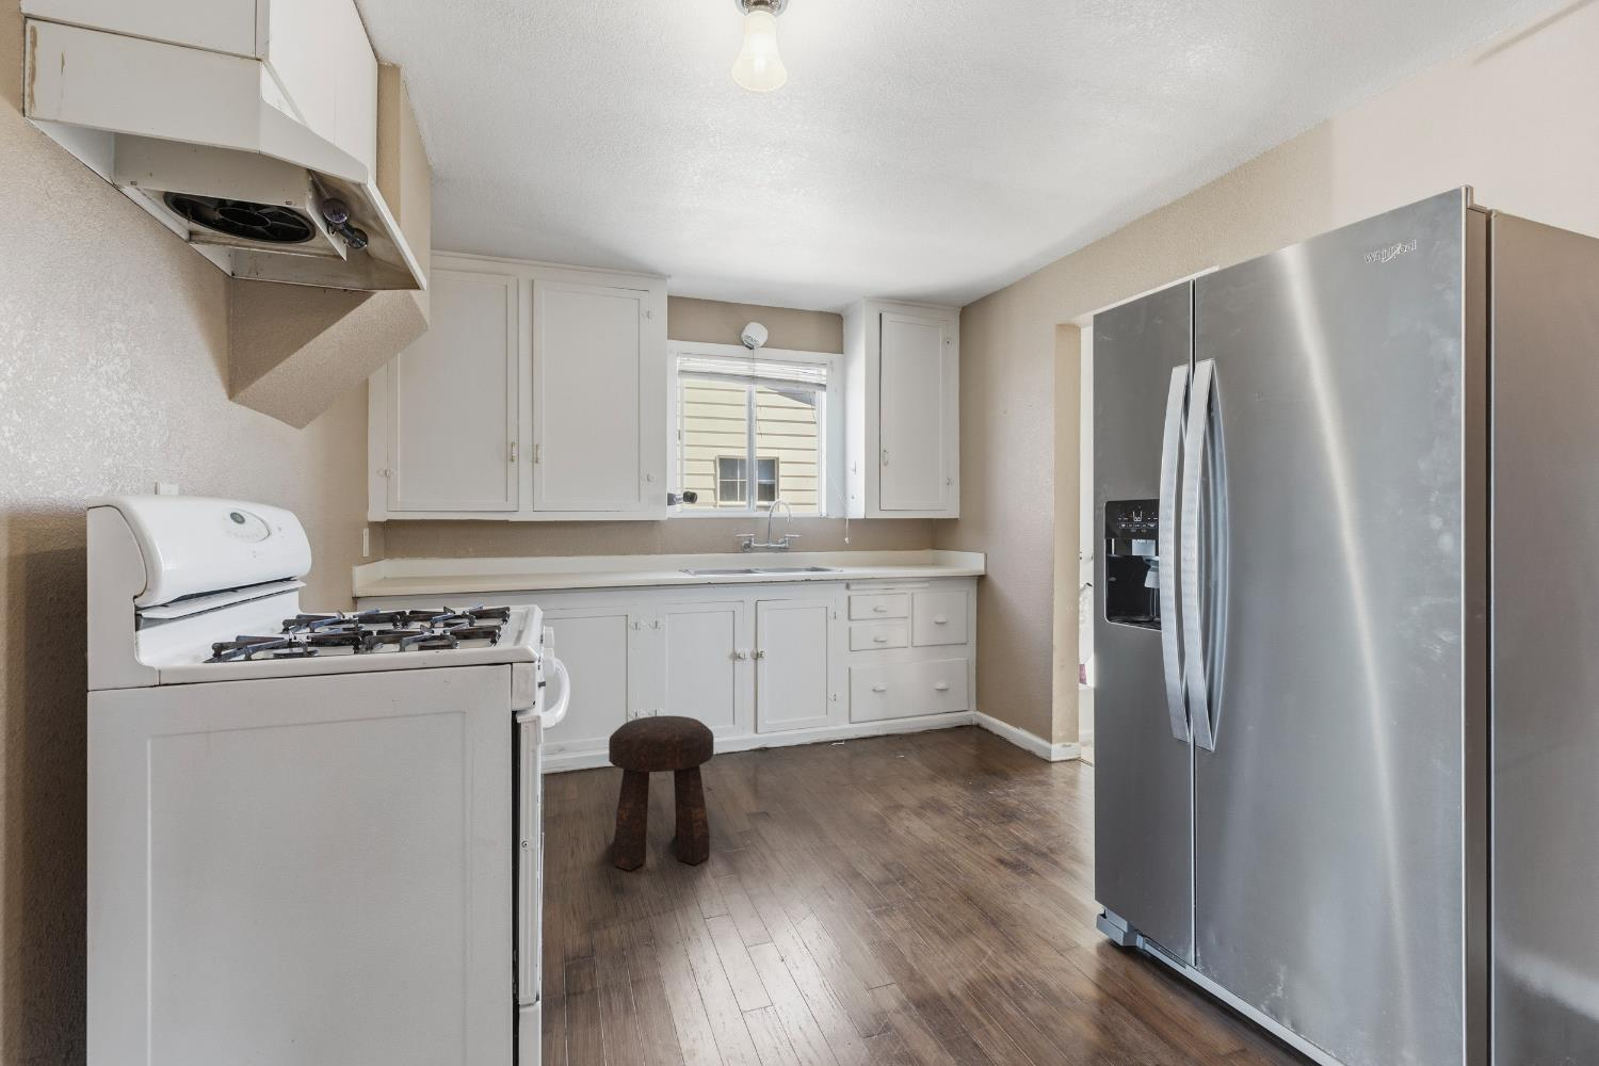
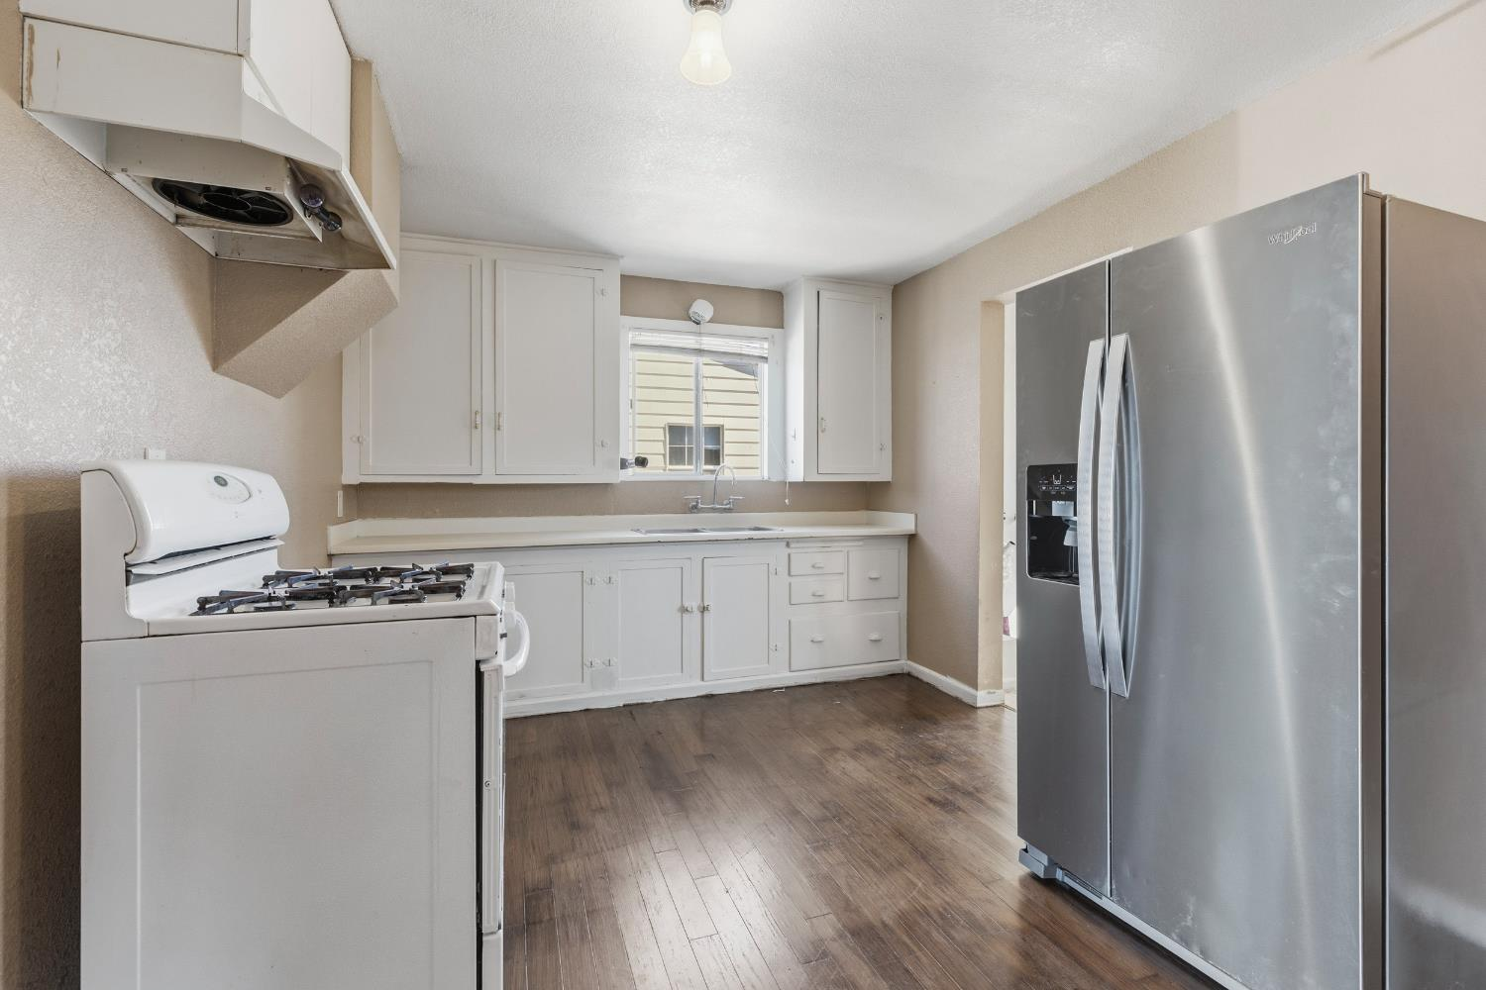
- stool (648, 784)
